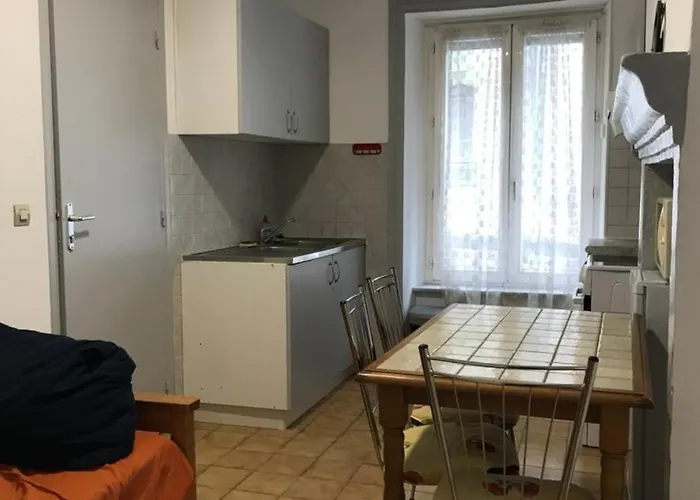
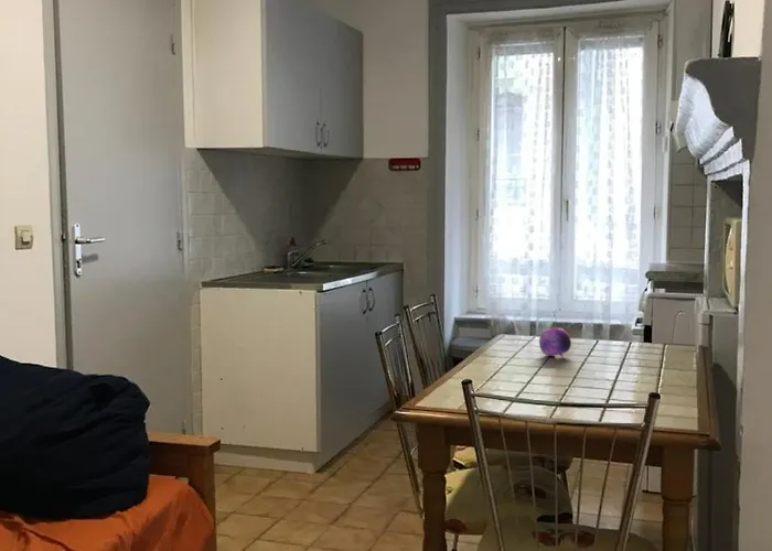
+ fruit (554, 342)
